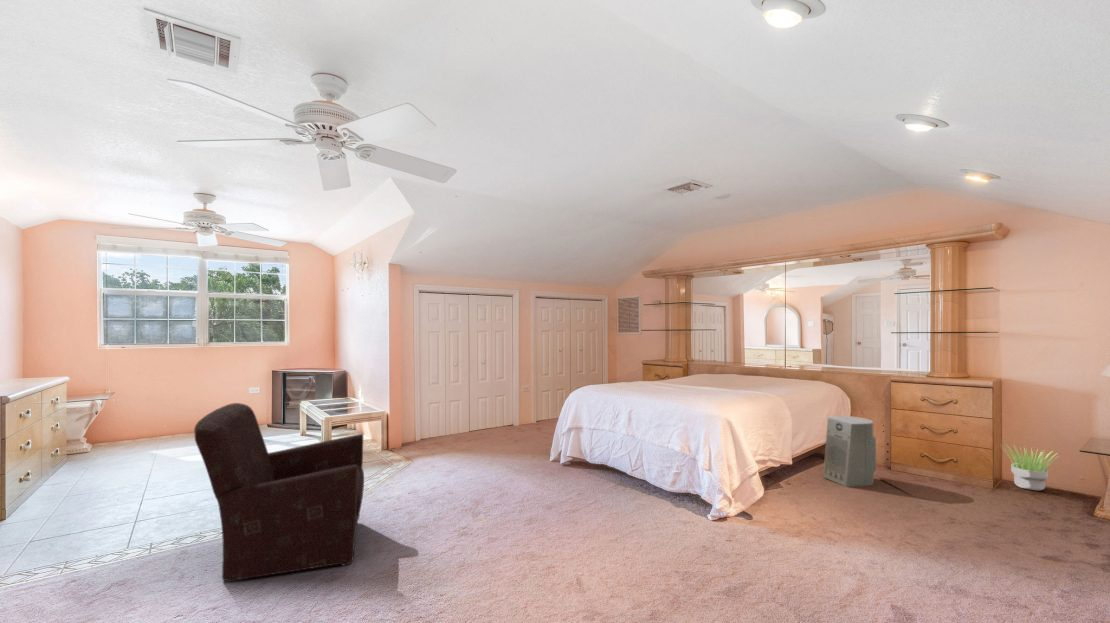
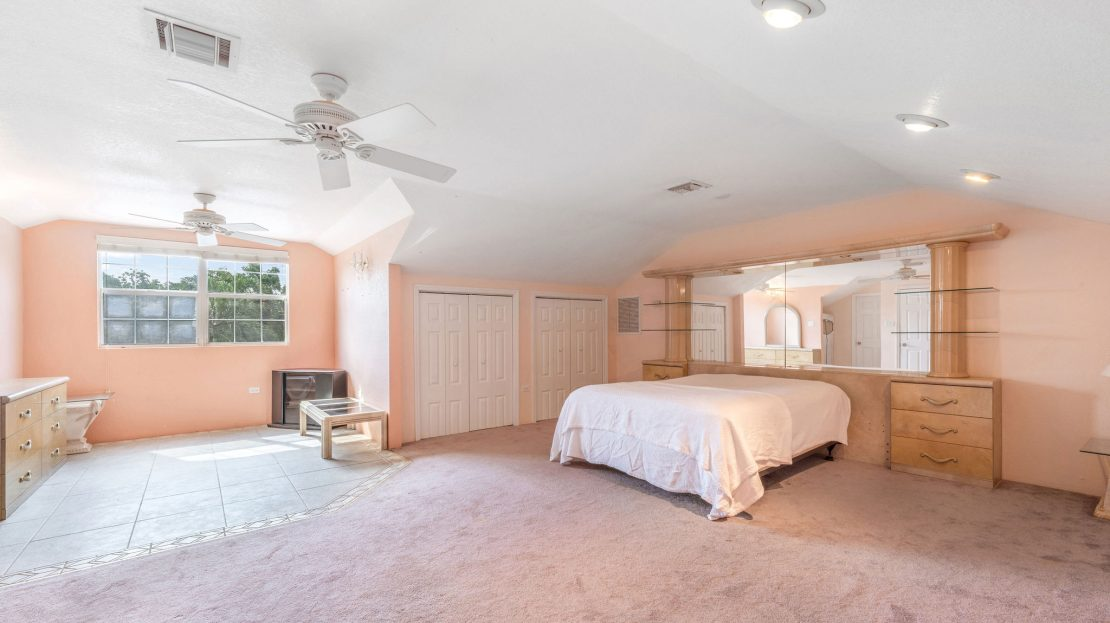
- potted plant (1028, 468)
- armchair (289, 477)
- fan (852, 449)
